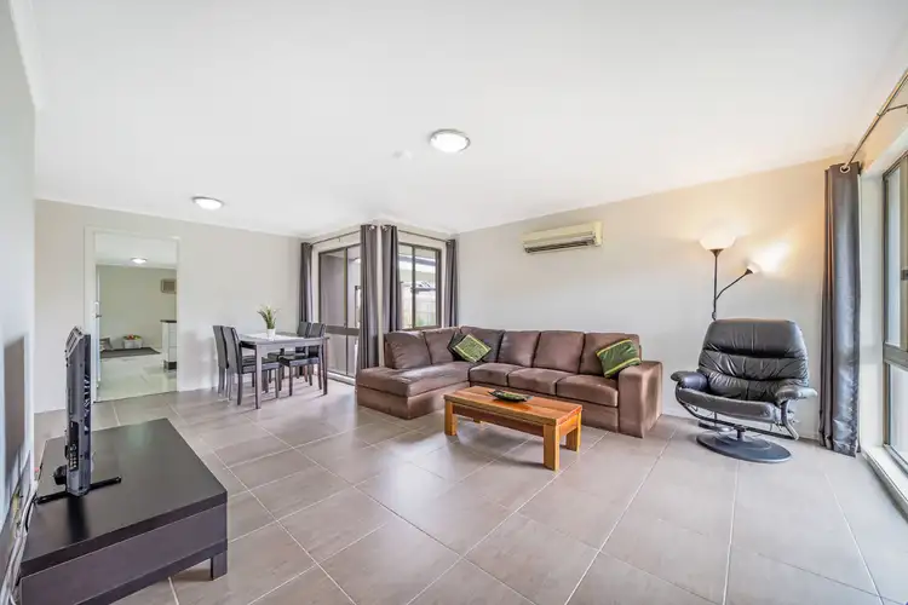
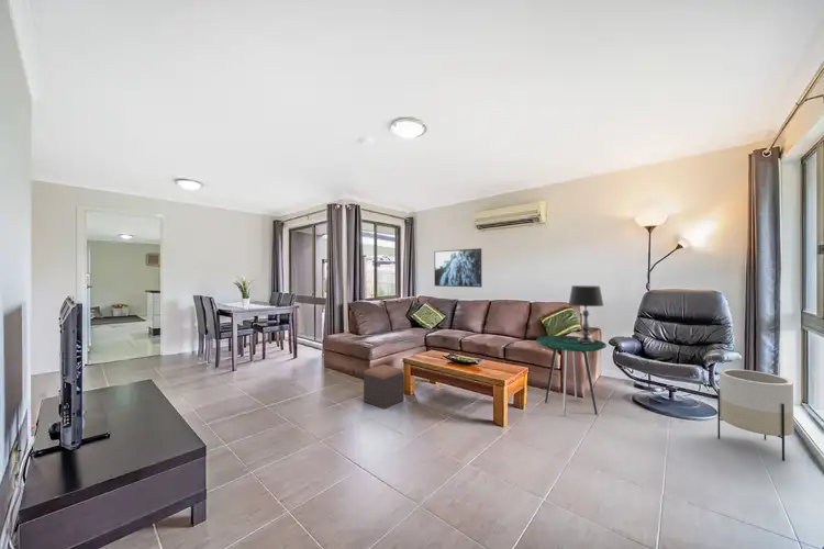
+ side table (566, 374)
+ planter (755, 411)
+ table lamp (586, 314)
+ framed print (456, 268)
+ footstool (383, 384)
